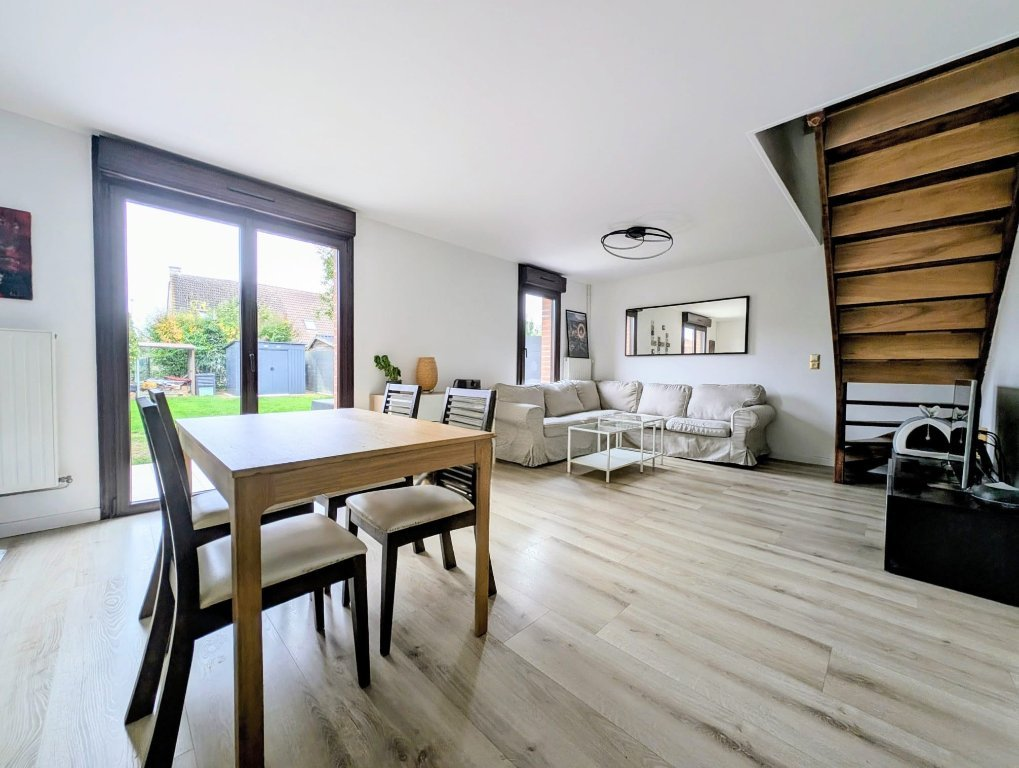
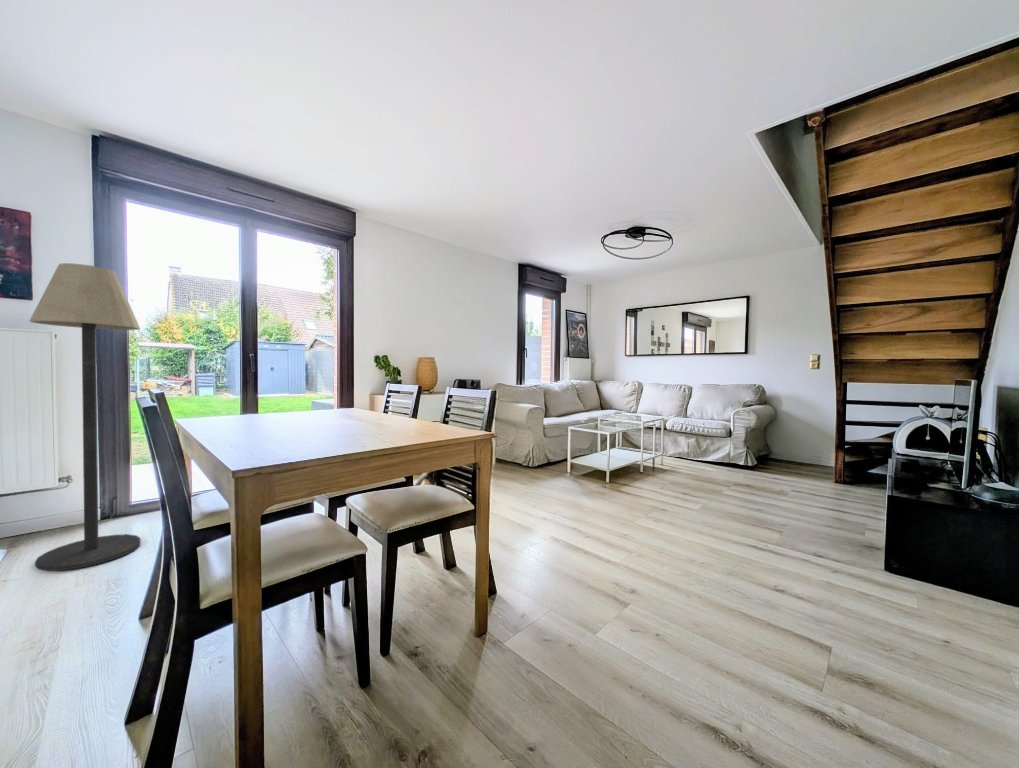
+ floor lamp (89, 412)
